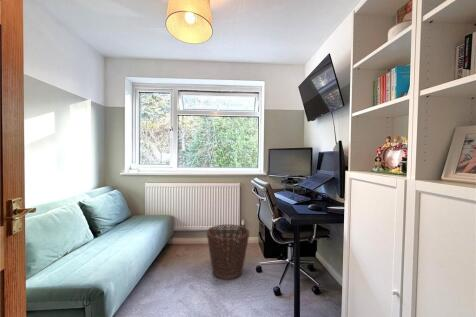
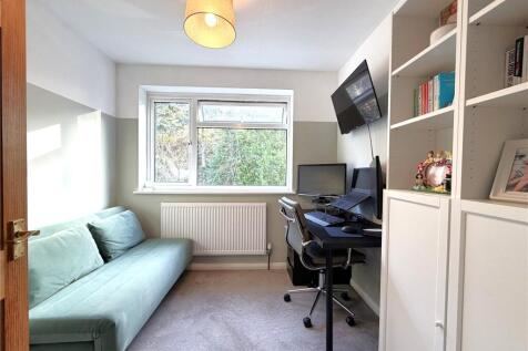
- basket (227, 251)
